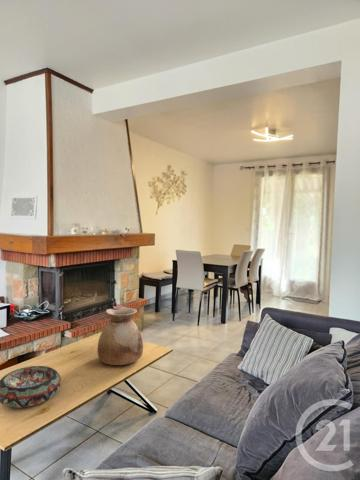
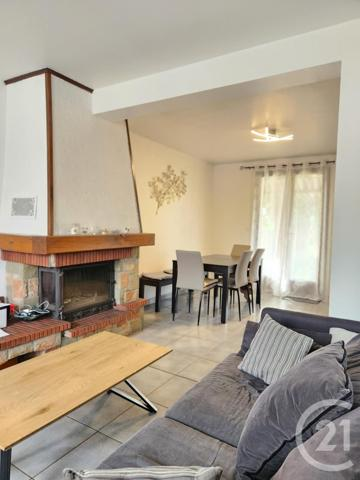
- decorative bowl (29, 385)
- vase (120, 335)
